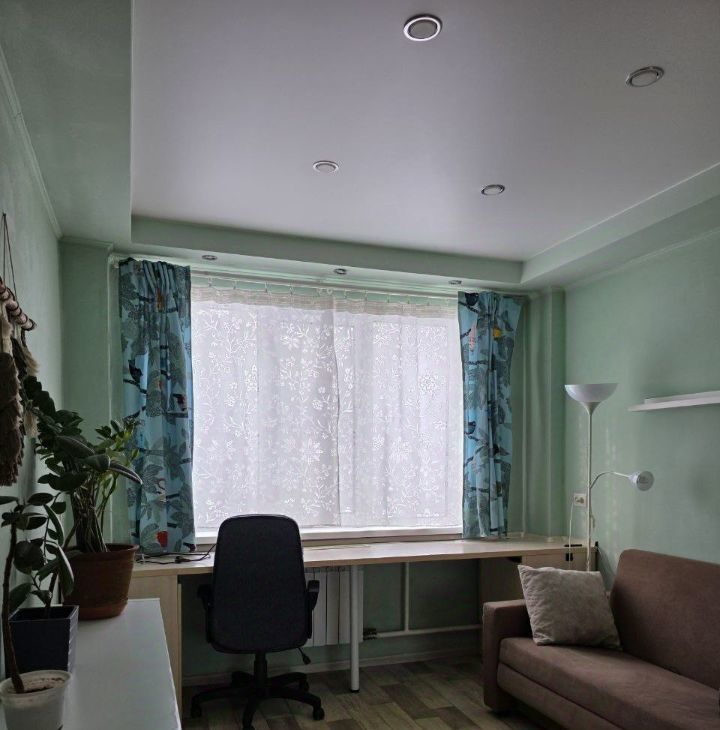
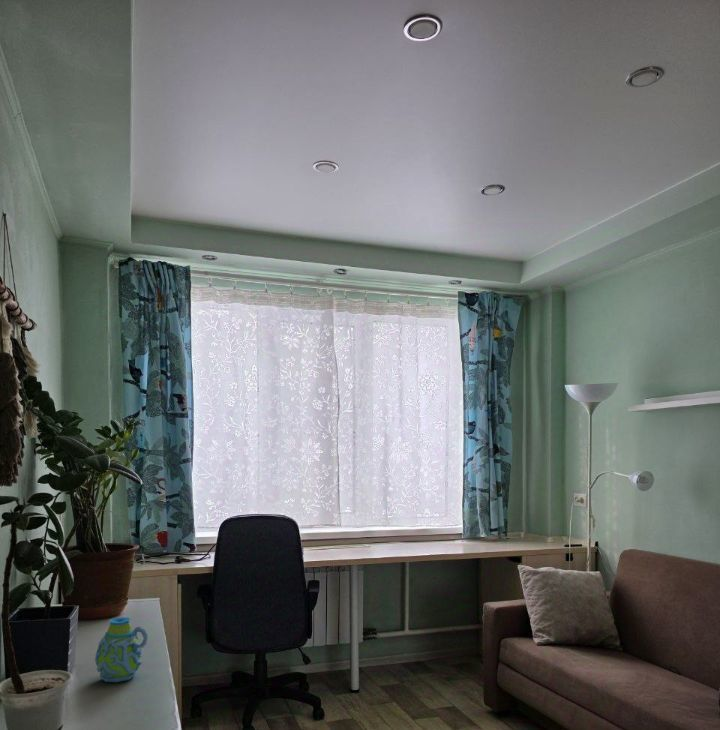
+ mug (123, 648)
